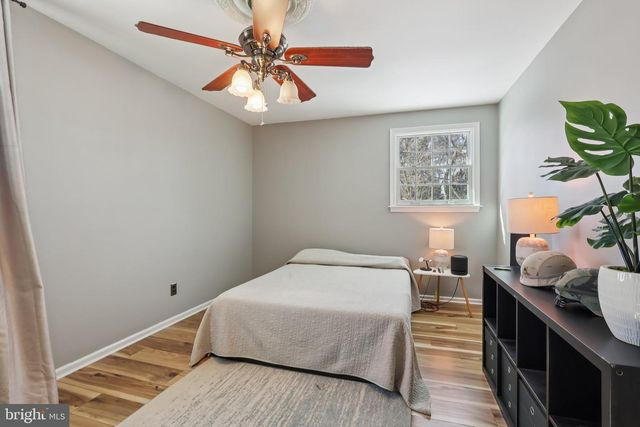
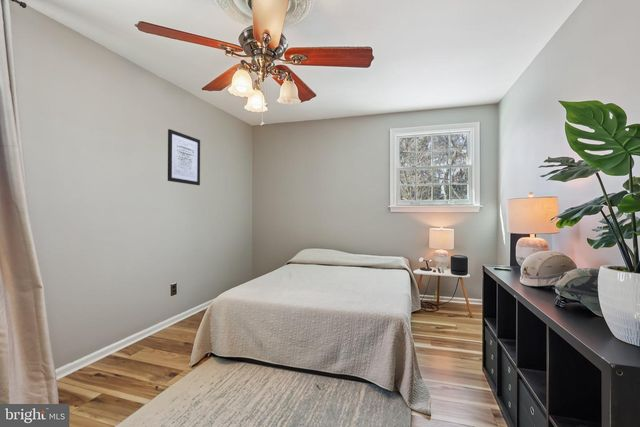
+ wall art (185, 159)
